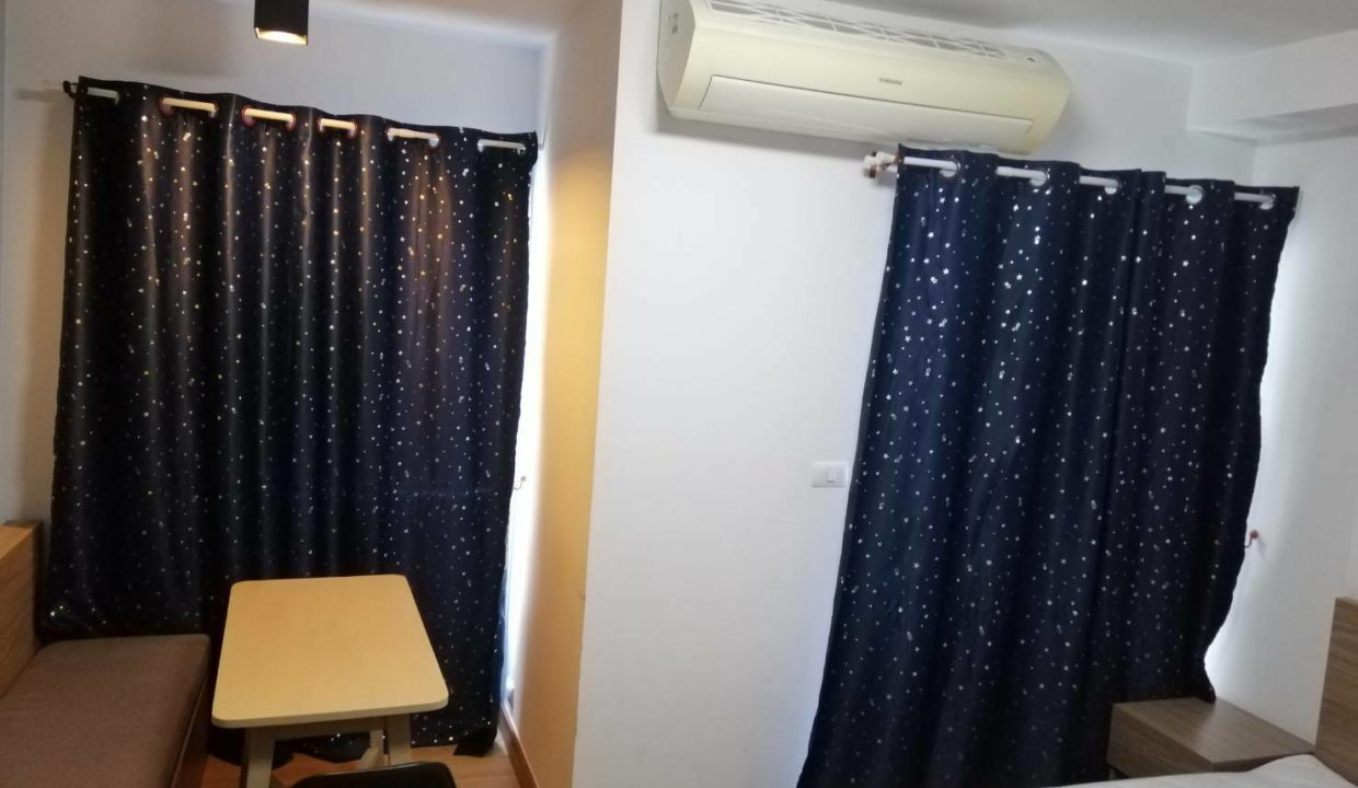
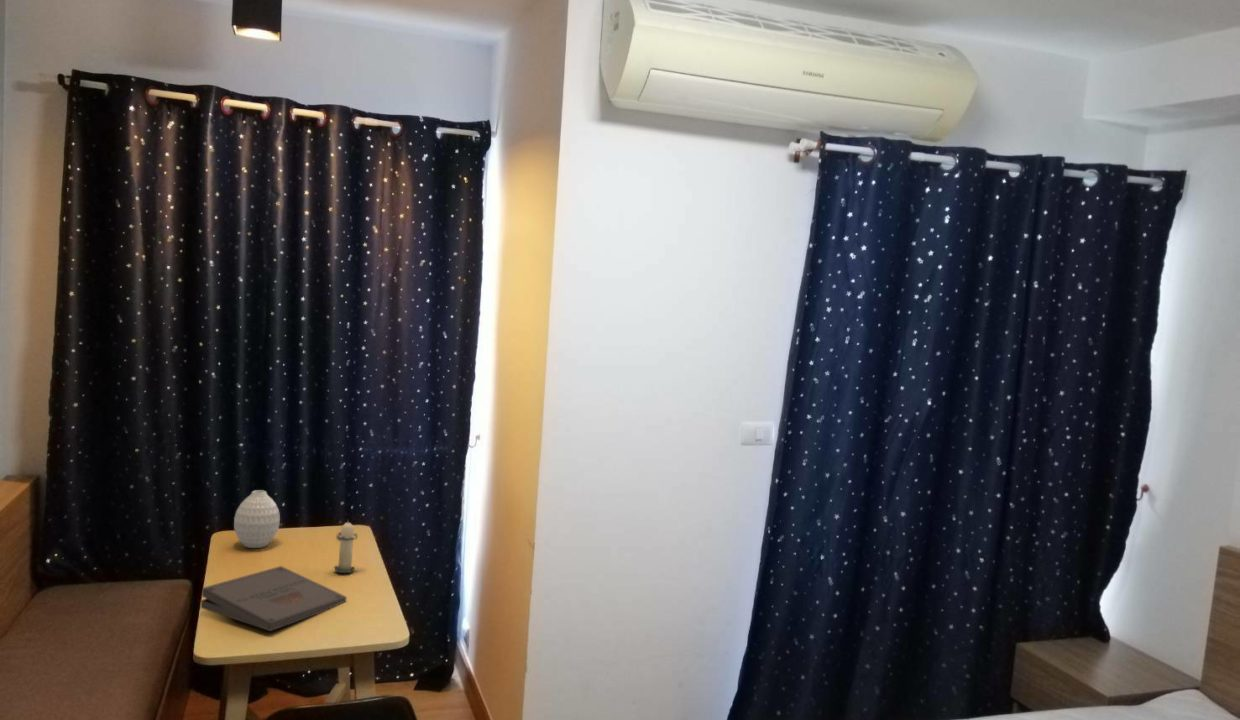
+ vase (257, 518)
+ pizza box (275, 595)
+ candle (346, 545)
